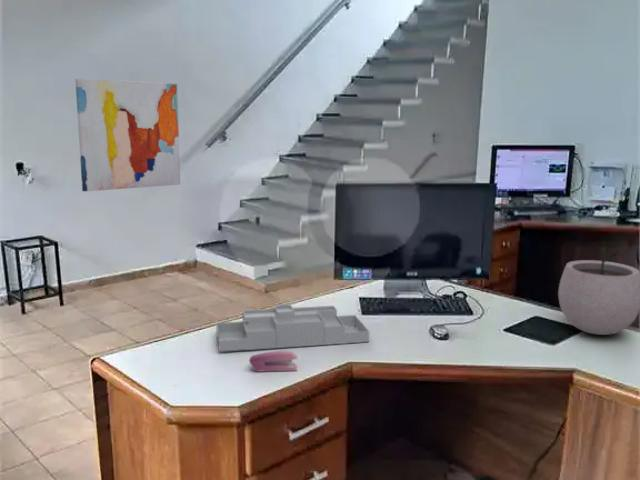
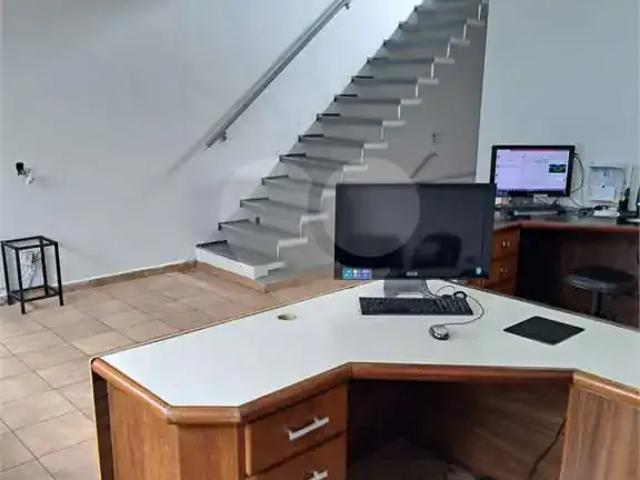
- stapler (273, 360)
- wall art (131, 135)
- desk organizer (291, 324)
- plant pot (600, 285)
